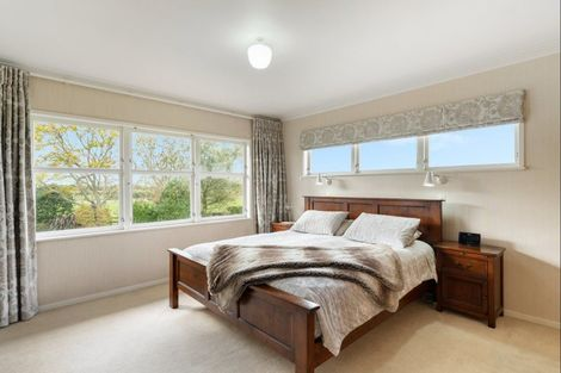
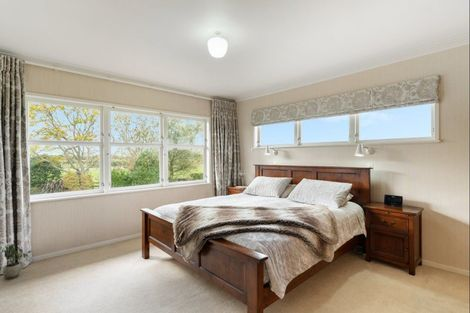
+ potted plant (15, 259)
